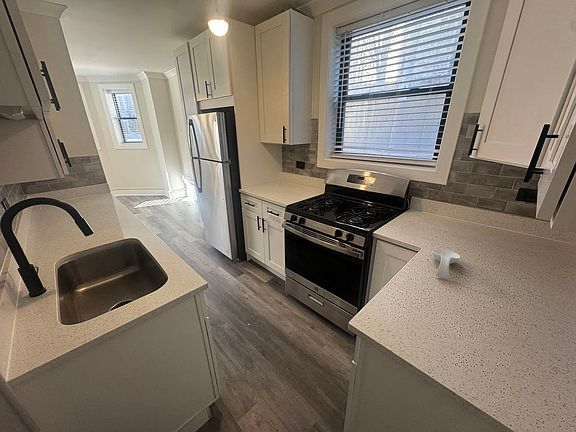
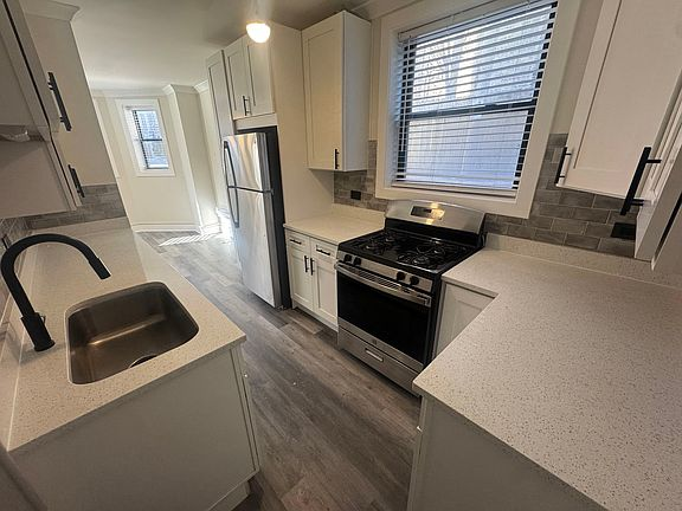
- spoon rest (445, 259)
